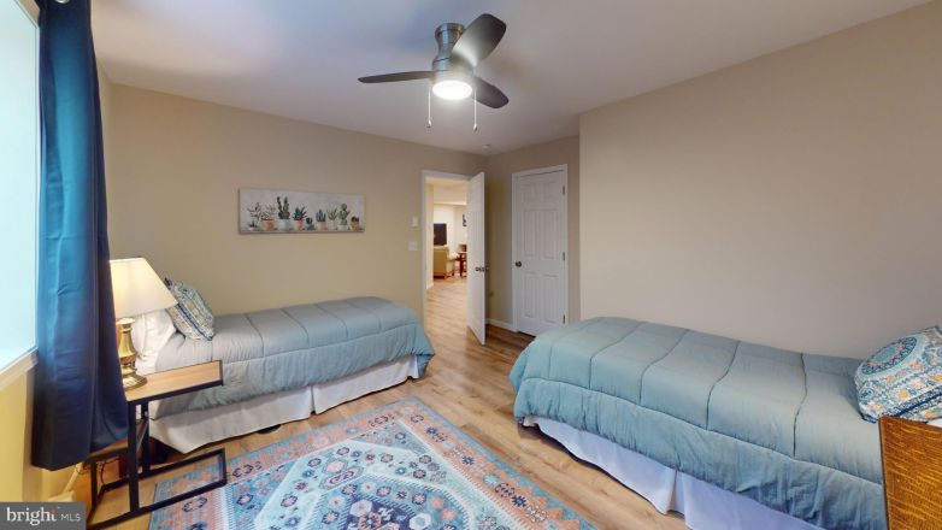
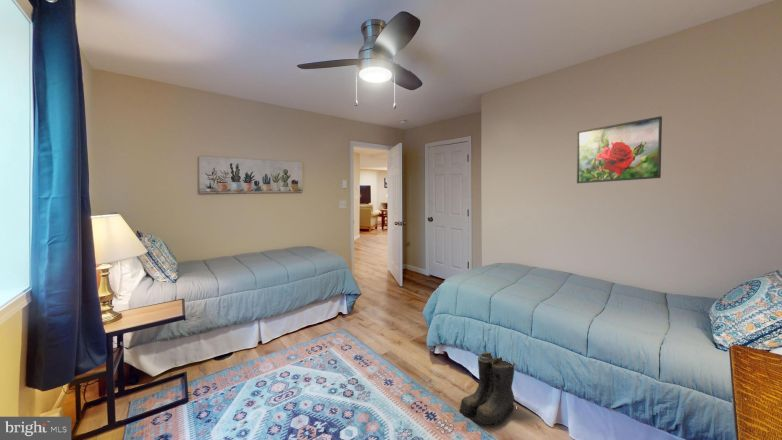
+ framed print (615, 152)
+ boots (488, 386)
